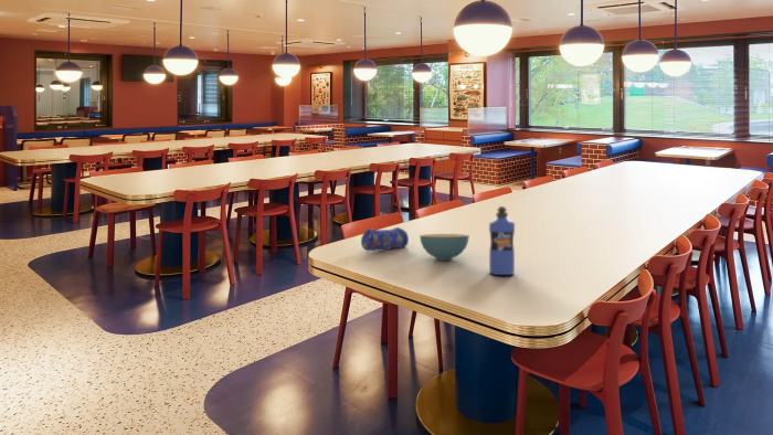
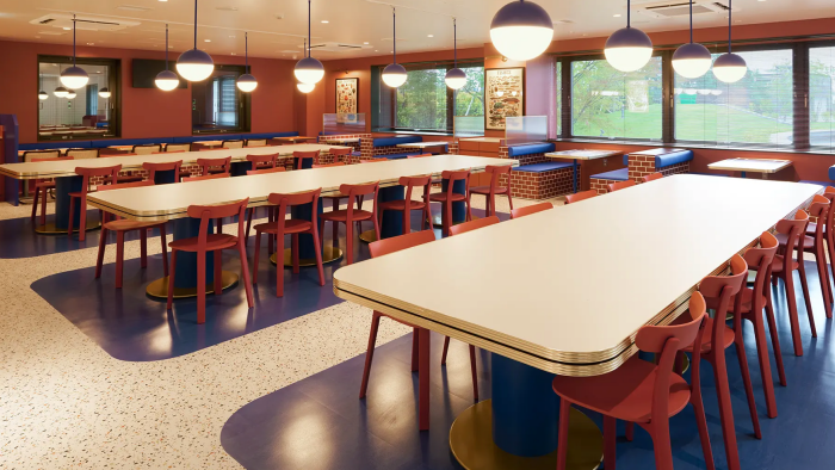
- pencil case (384, 238)
- water bottle (501, 240)
- cereal bowl (444, 246)
